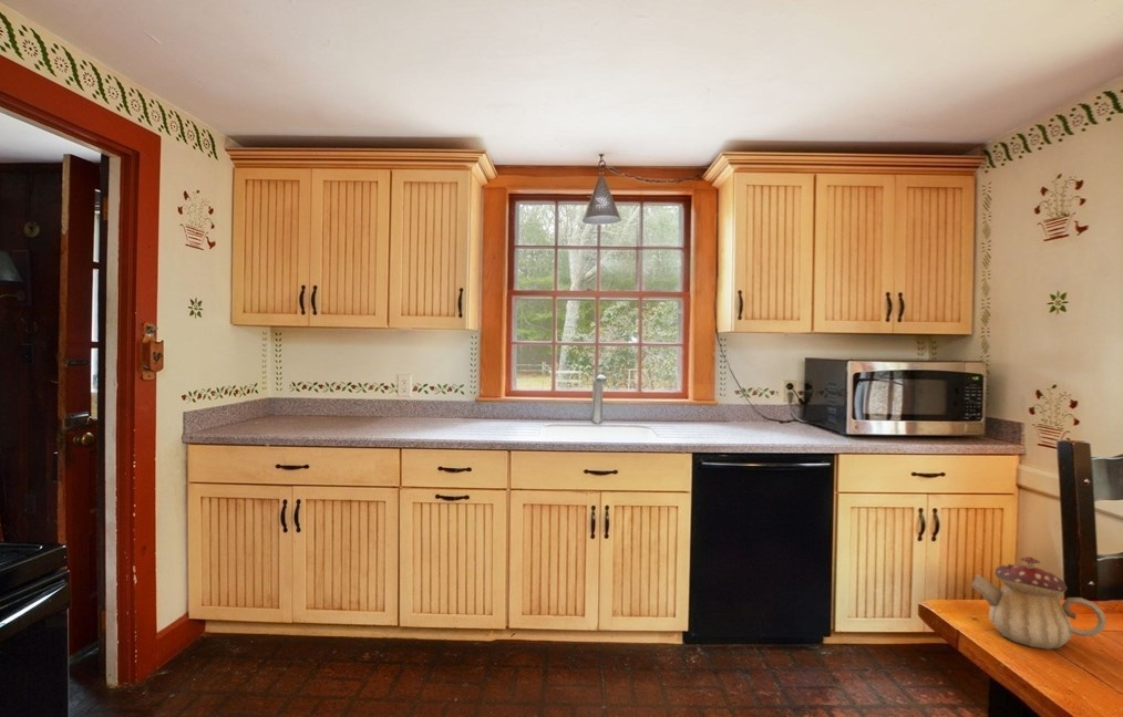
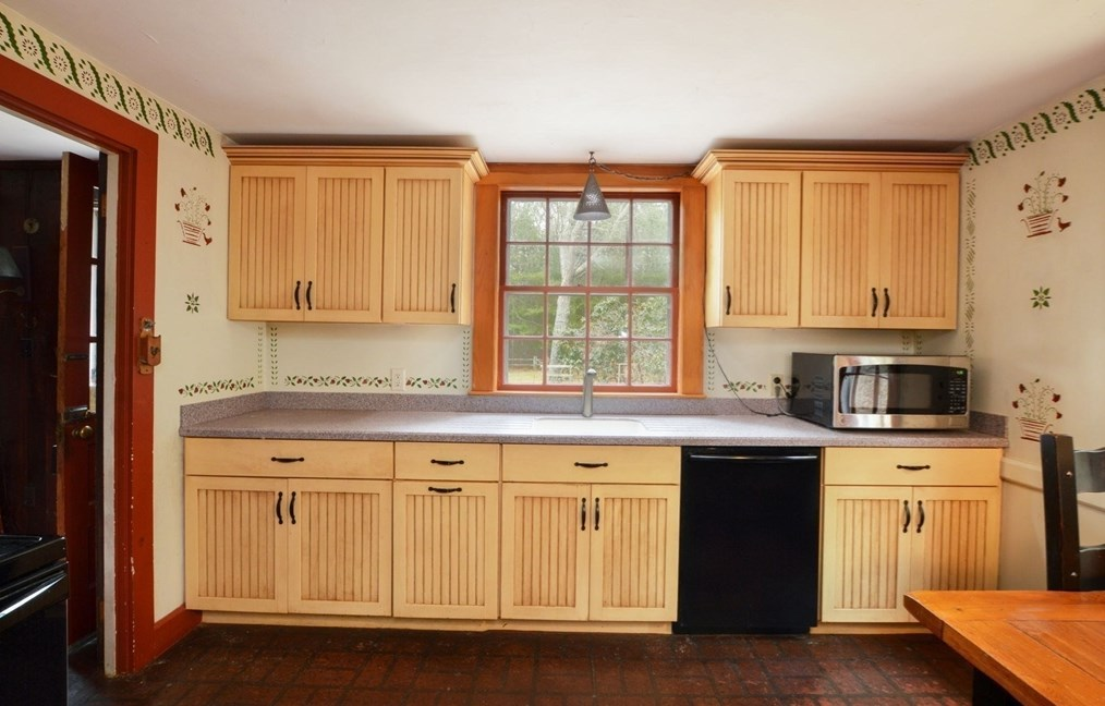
- teapot (1036, 598)
